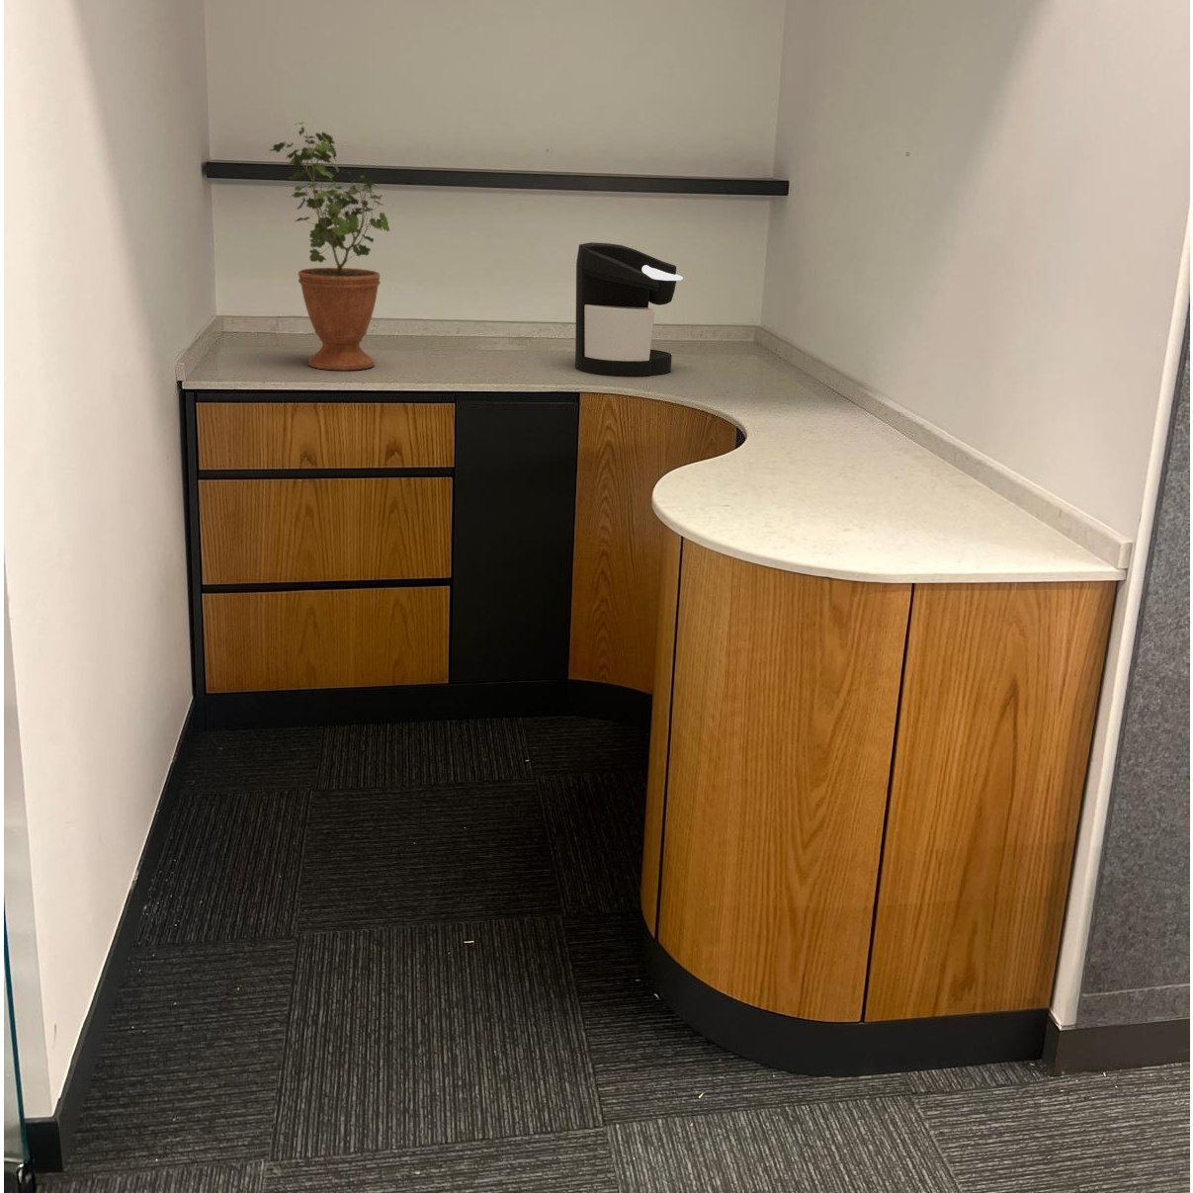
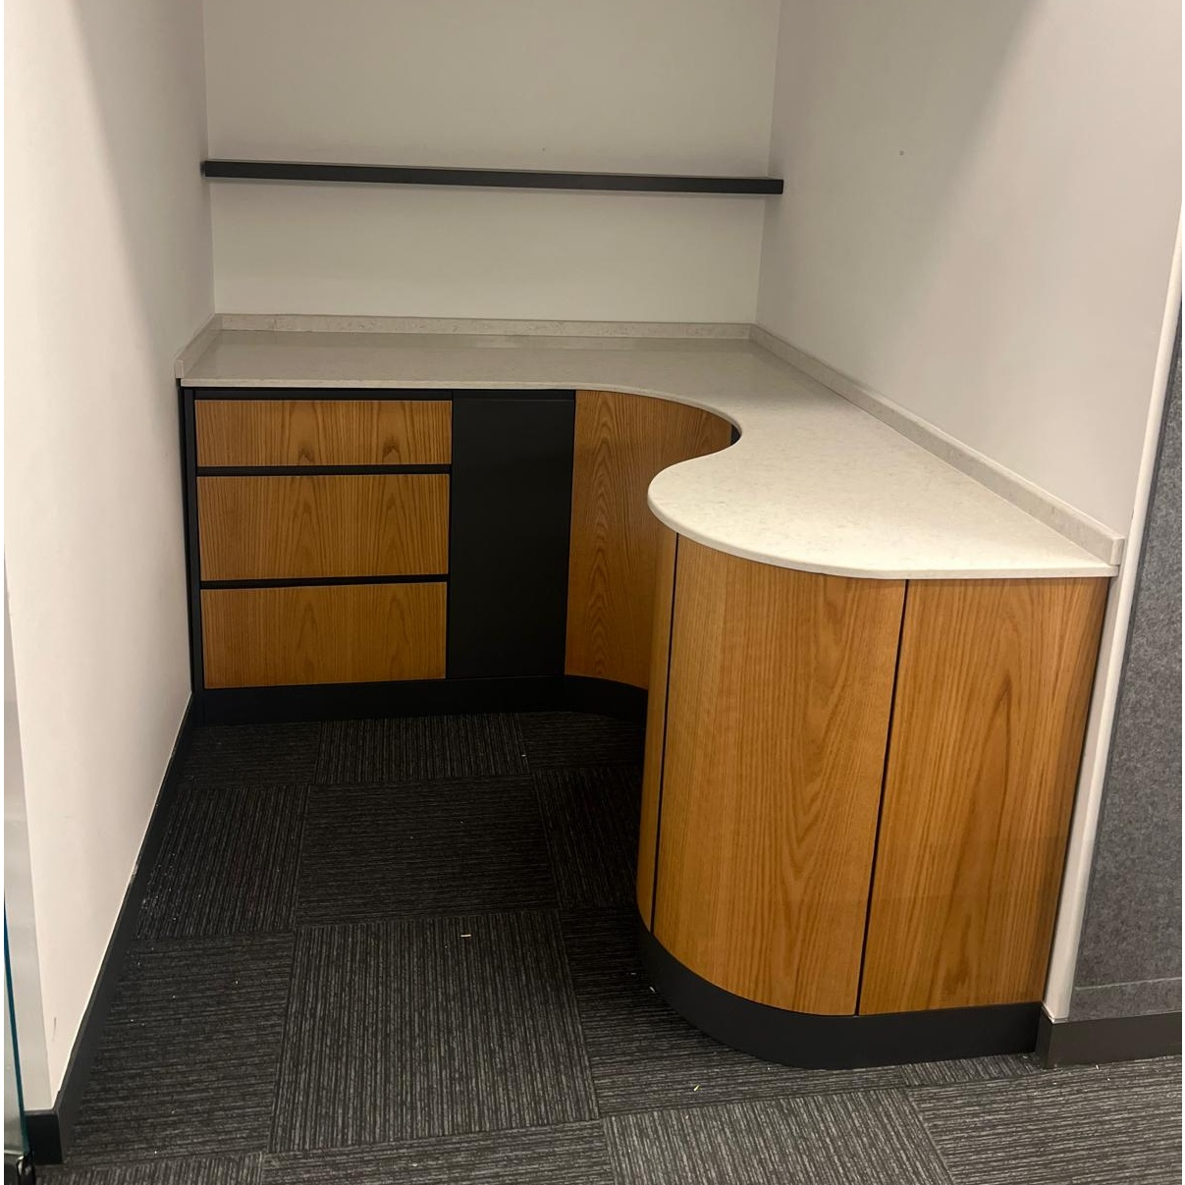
- potted plant (332, 248)
- coffee maker (627, 307)
